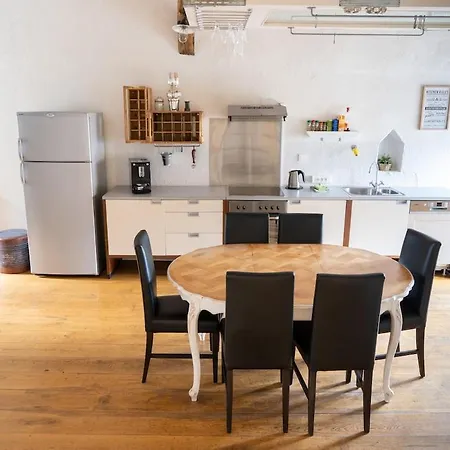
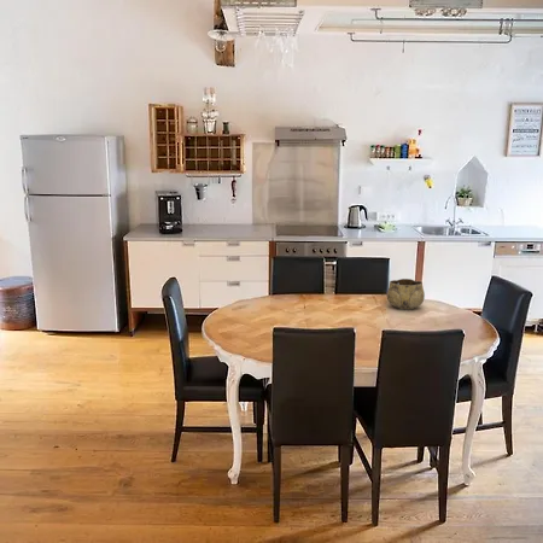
+ decorative bowl (405, 294)
